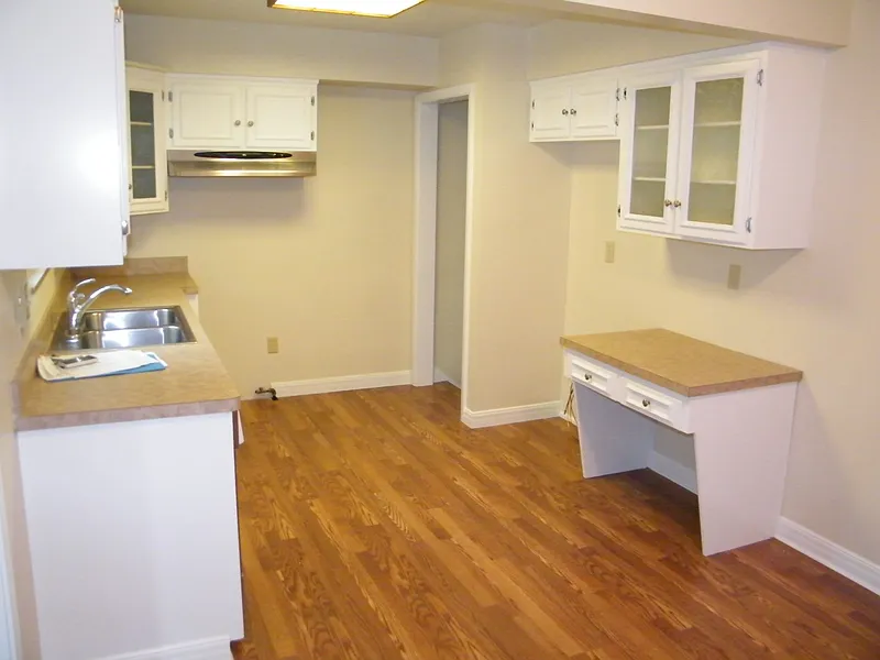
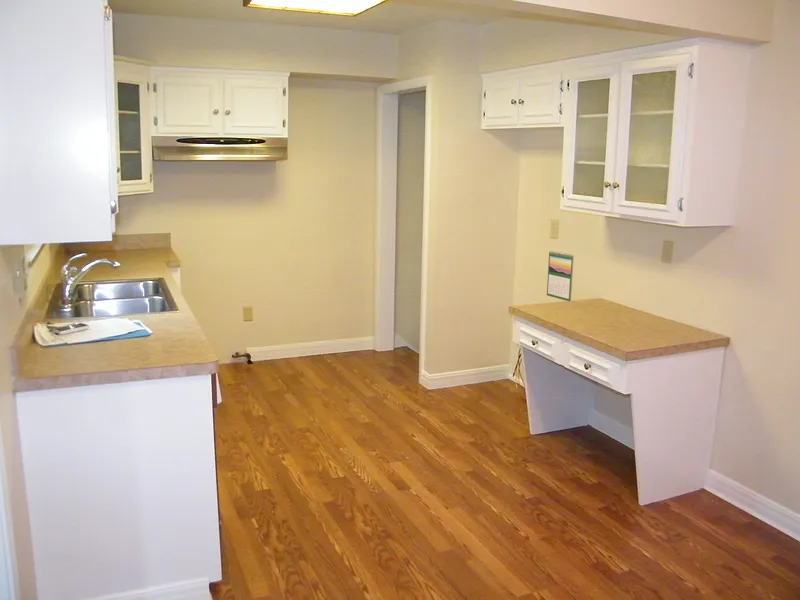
+ calendar (559, 275)
